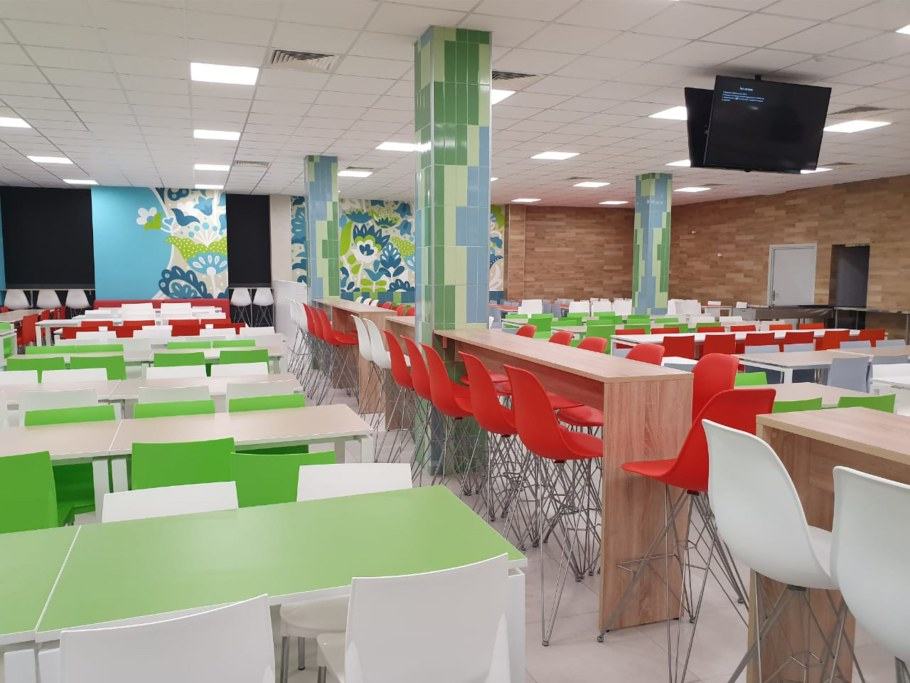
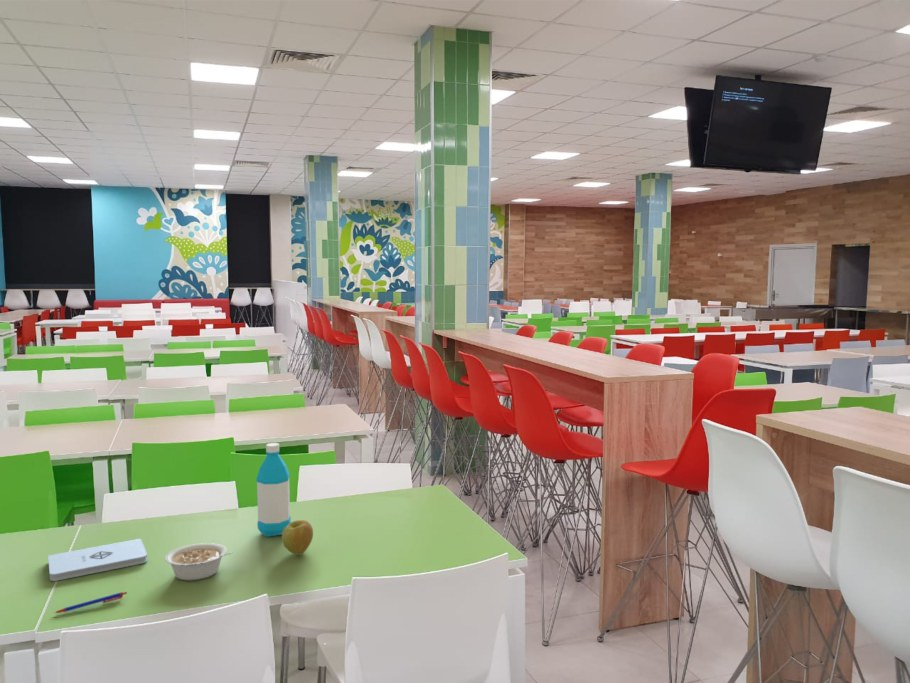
+ pen (91, 602)
+ apple (298, 537)
+ water bottle (273, 488)
+ legume (199, 560)
+ notepad (98, 558)
